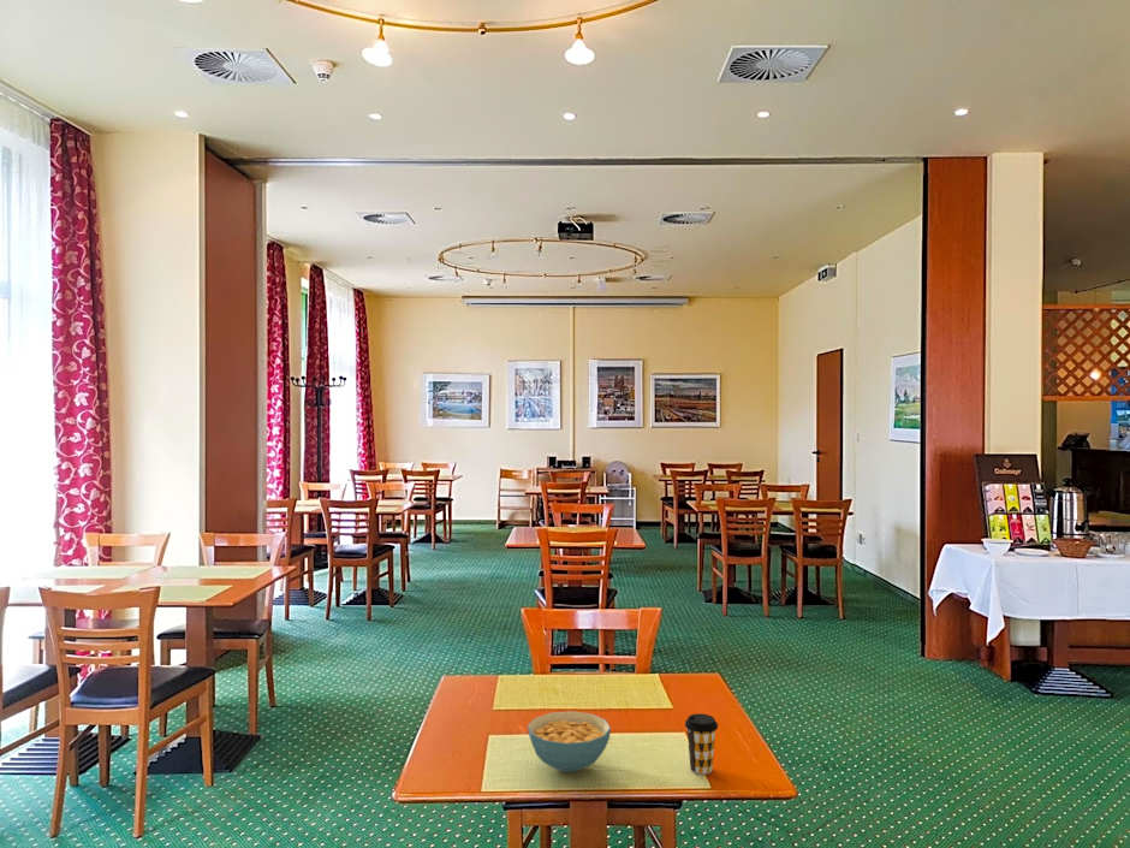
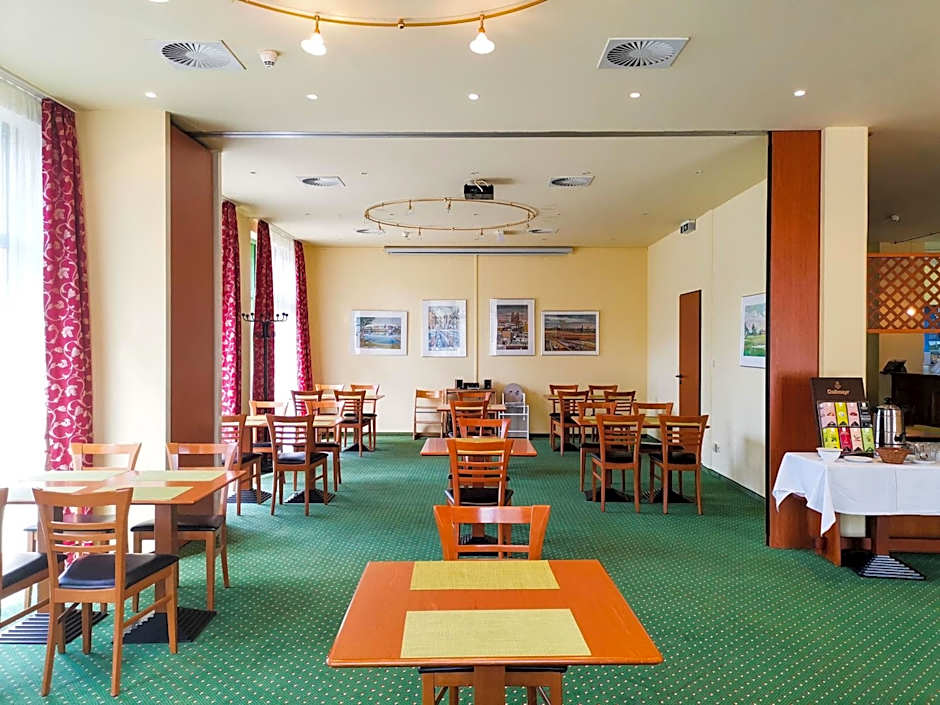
- cereal bowl (569, 746)
- coffee cup (701, 743)
